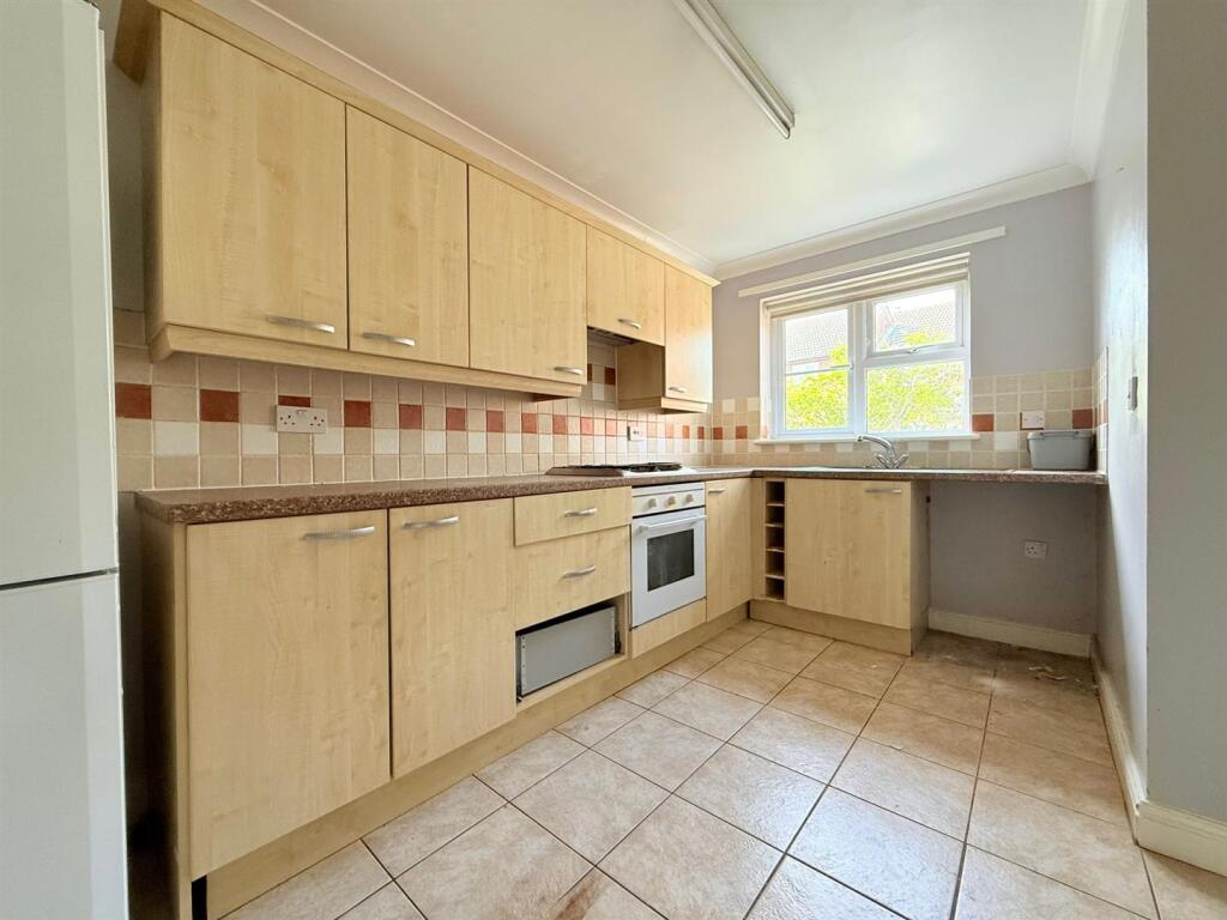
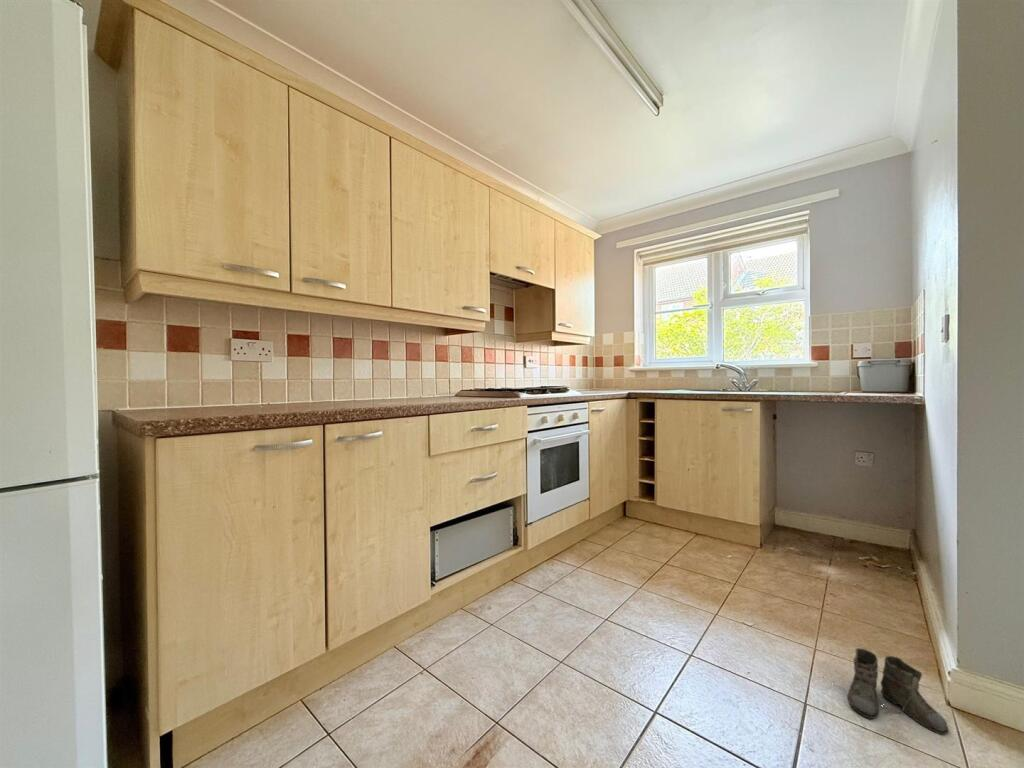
+ boots (885, 685)
